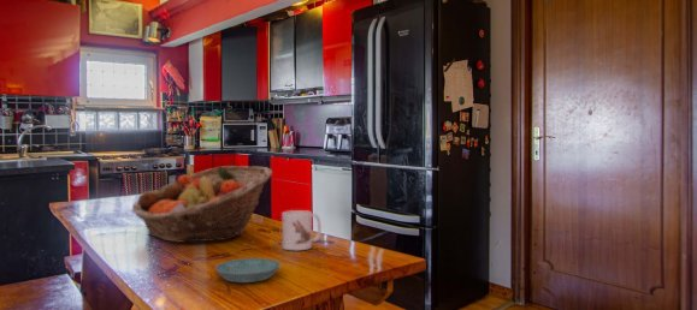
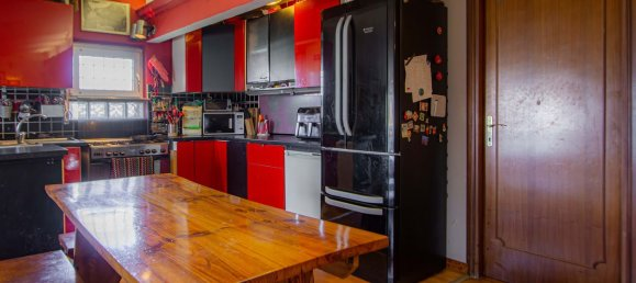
- saucer (248, 270)
- fruit basket (203, 199)
- mug (302, 228)
